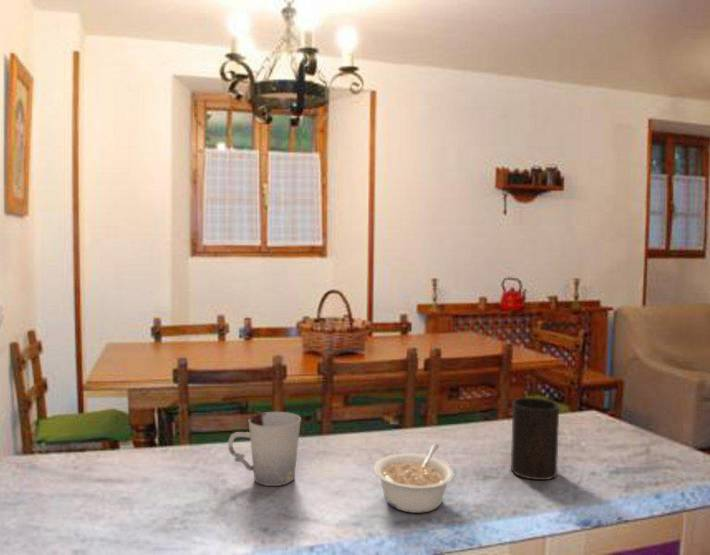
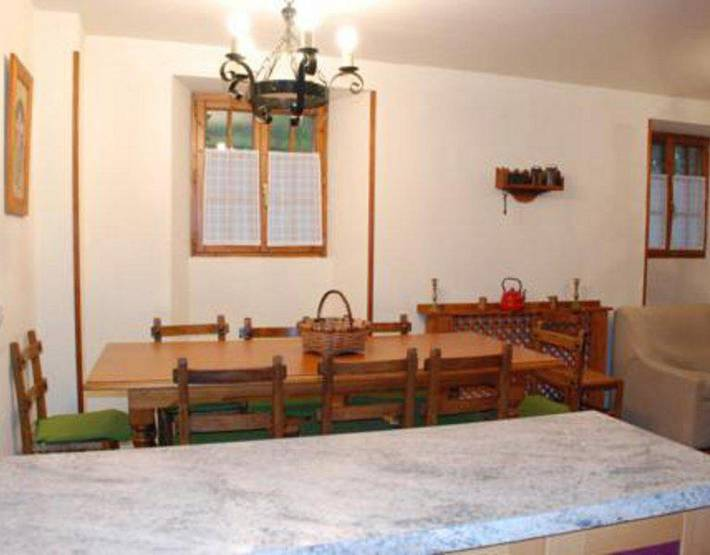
- legume (412, 479)
- cup (264, 449)
- cup (534, 437)
